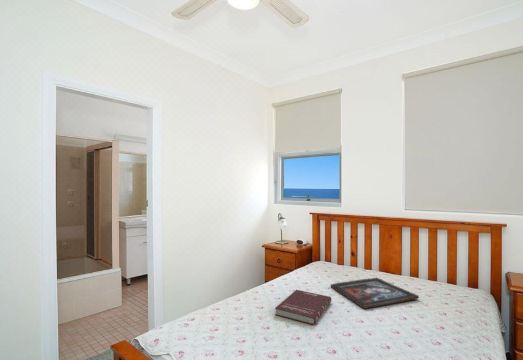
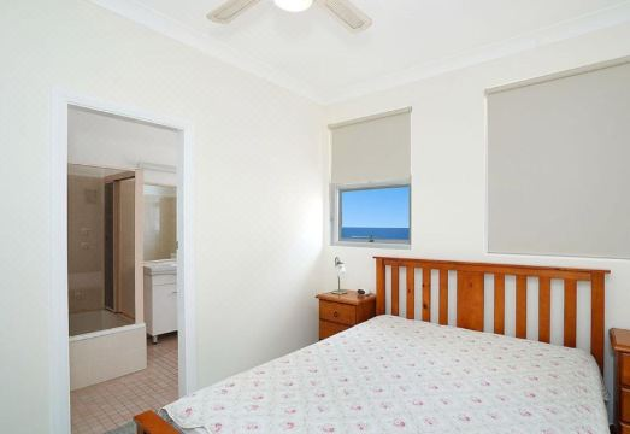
- religious icon (372, 291)
- book (304, 305)
